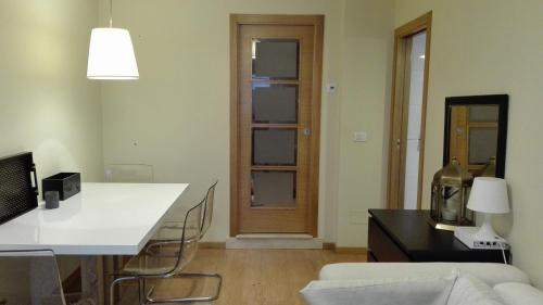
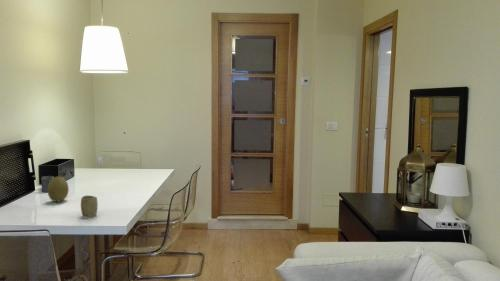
+ cup (89, 206)
+ fruit (58, 188)
